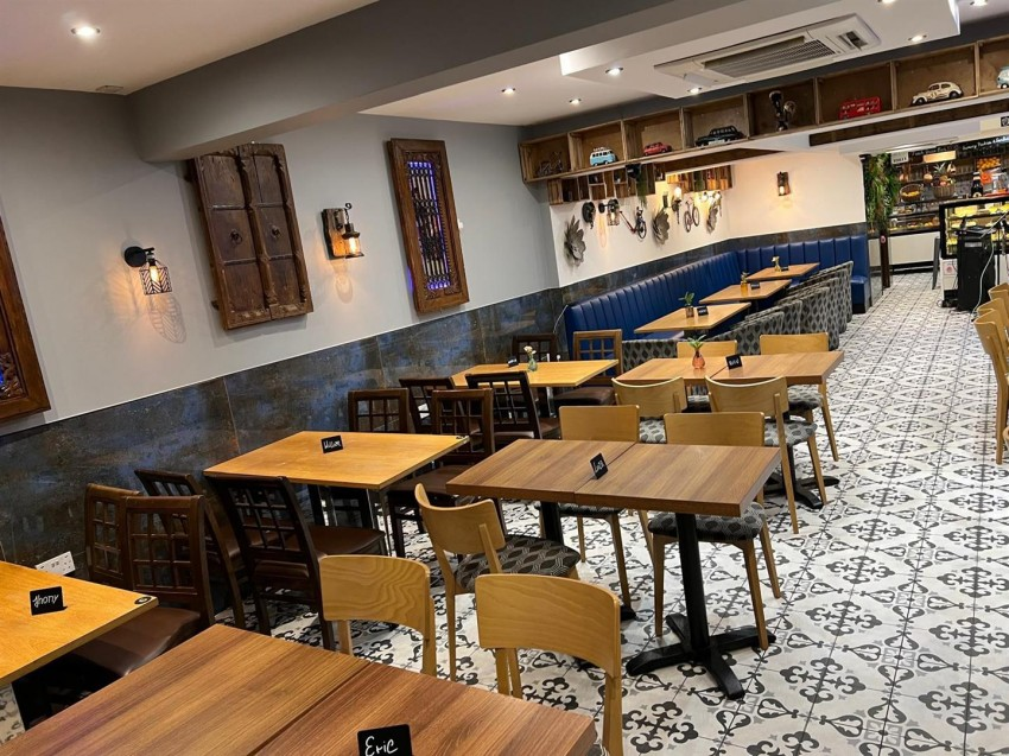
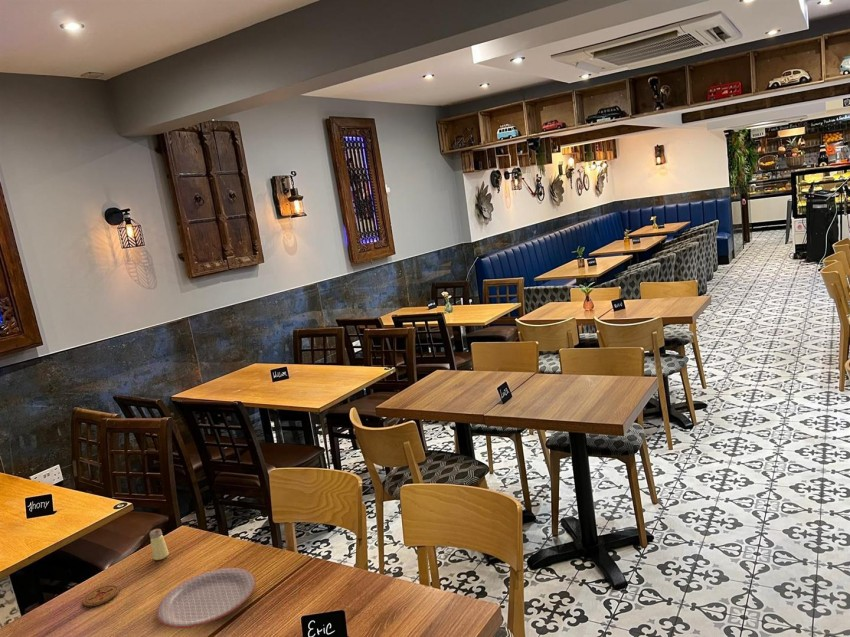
+ plate (207, 598)
+ saltshaker (158, 543)
+ coaster (101, 595)
